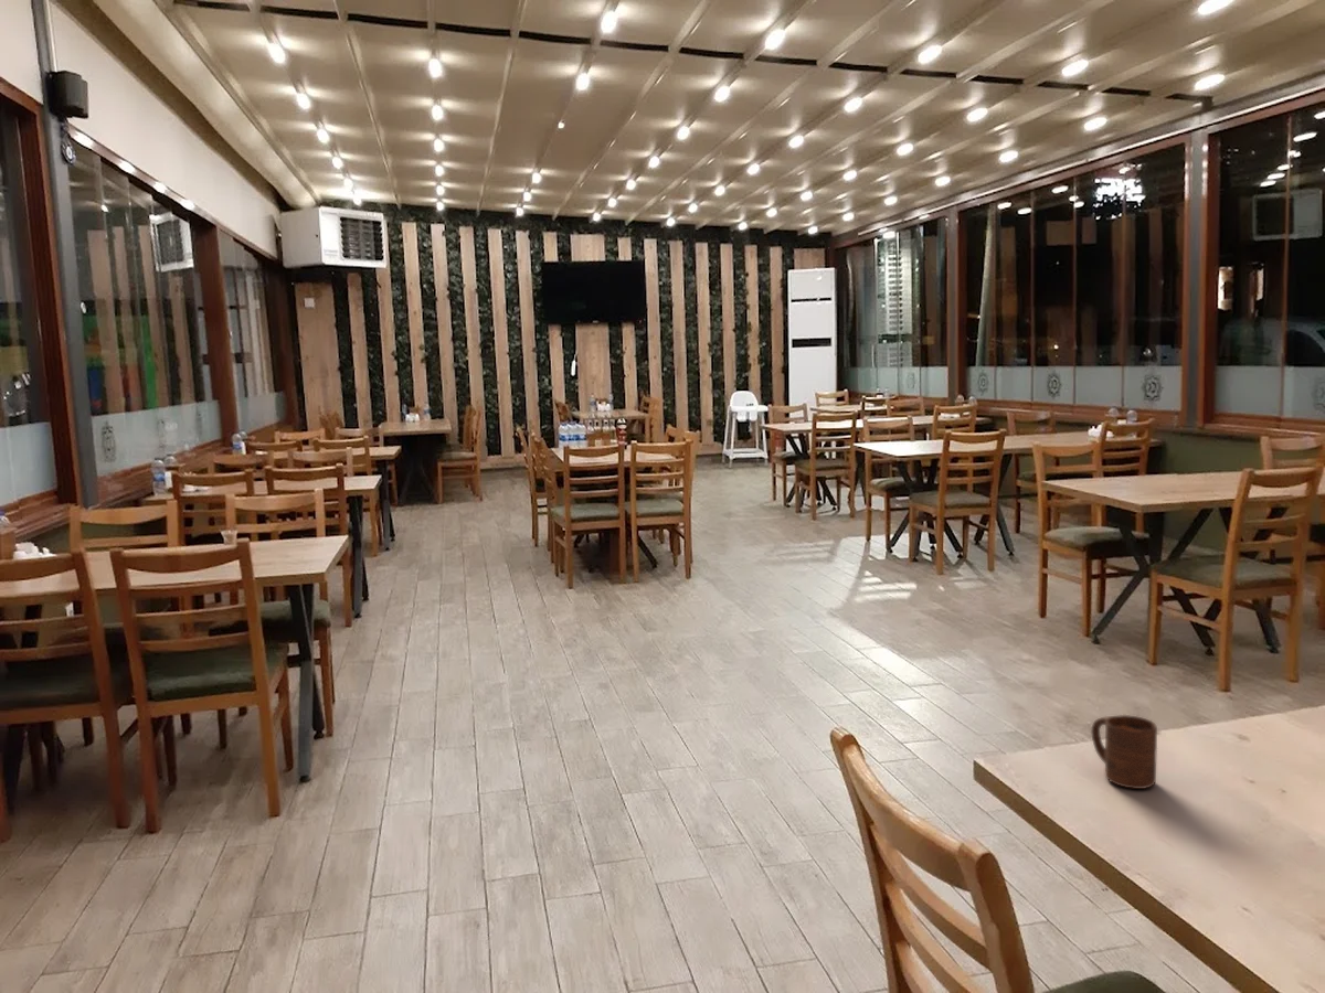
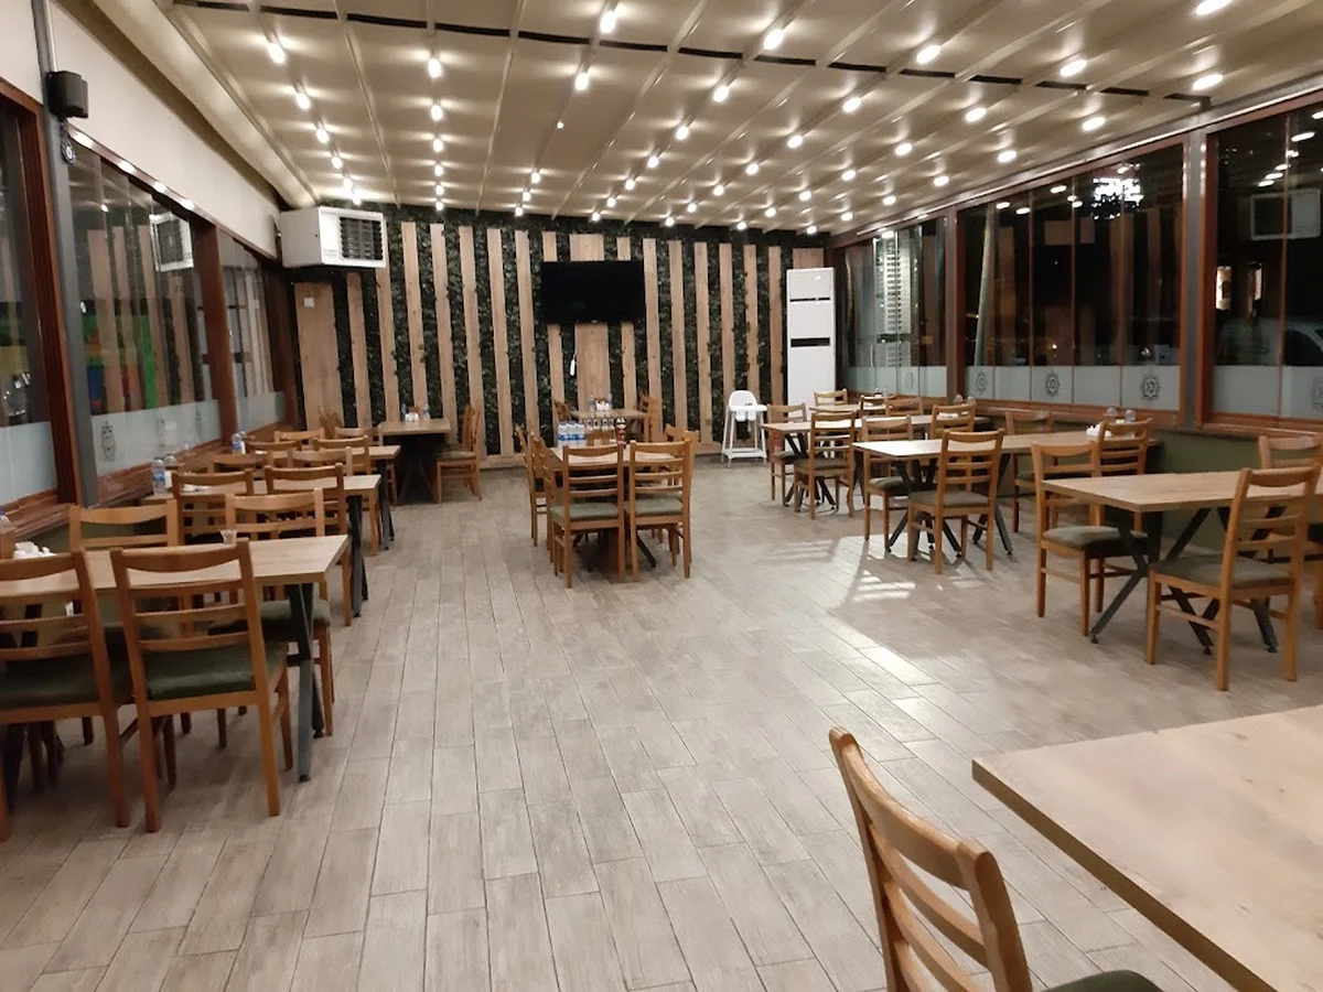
- cup (1122, 749)
